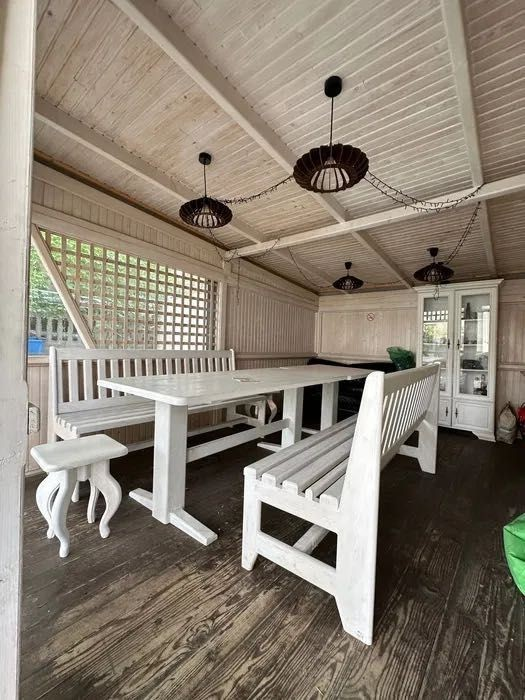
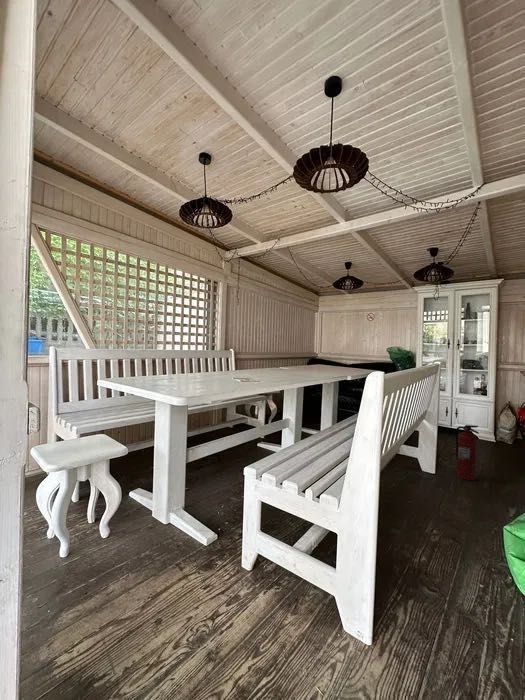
+ fire extinguisher (466, 450)
